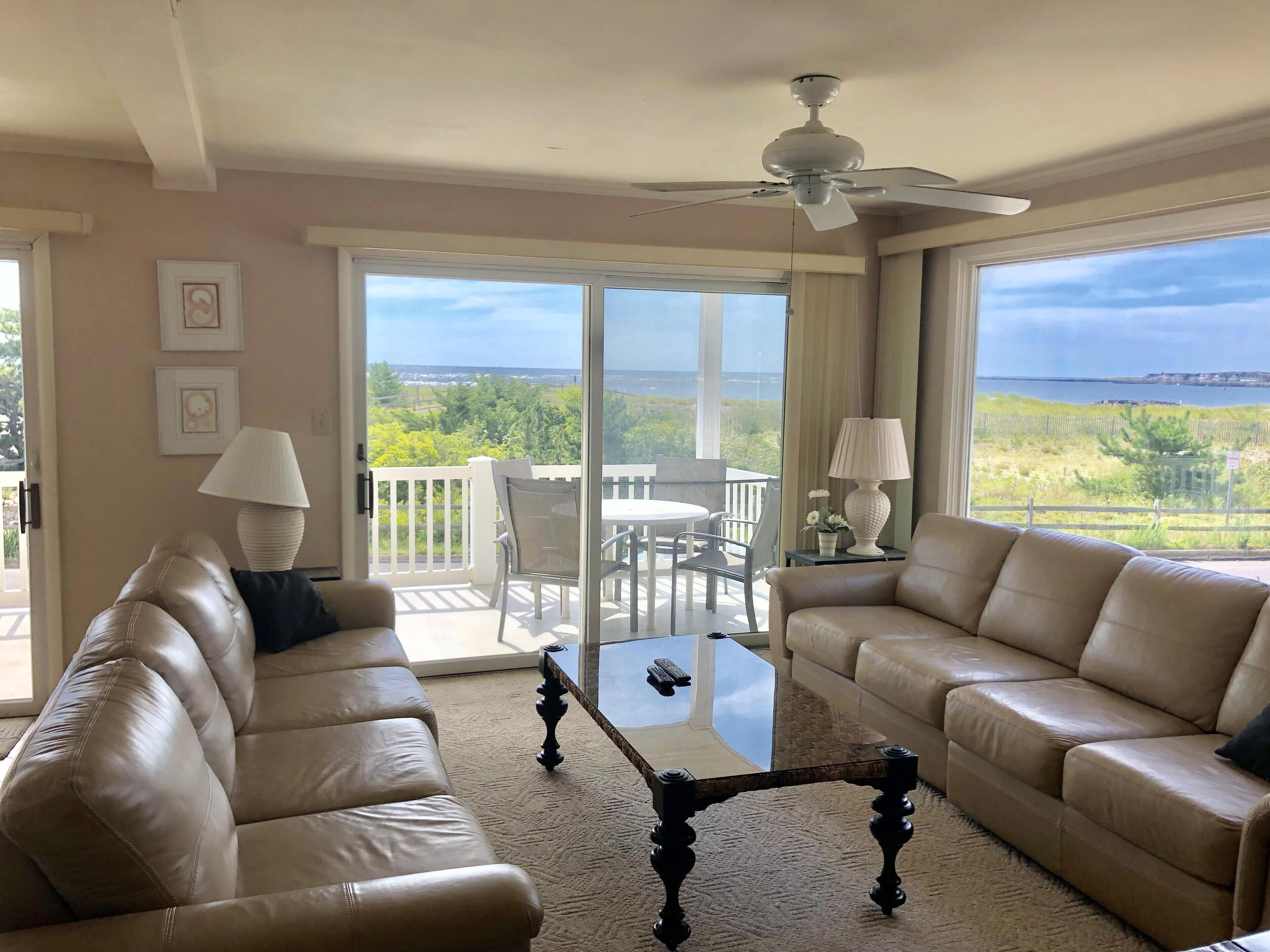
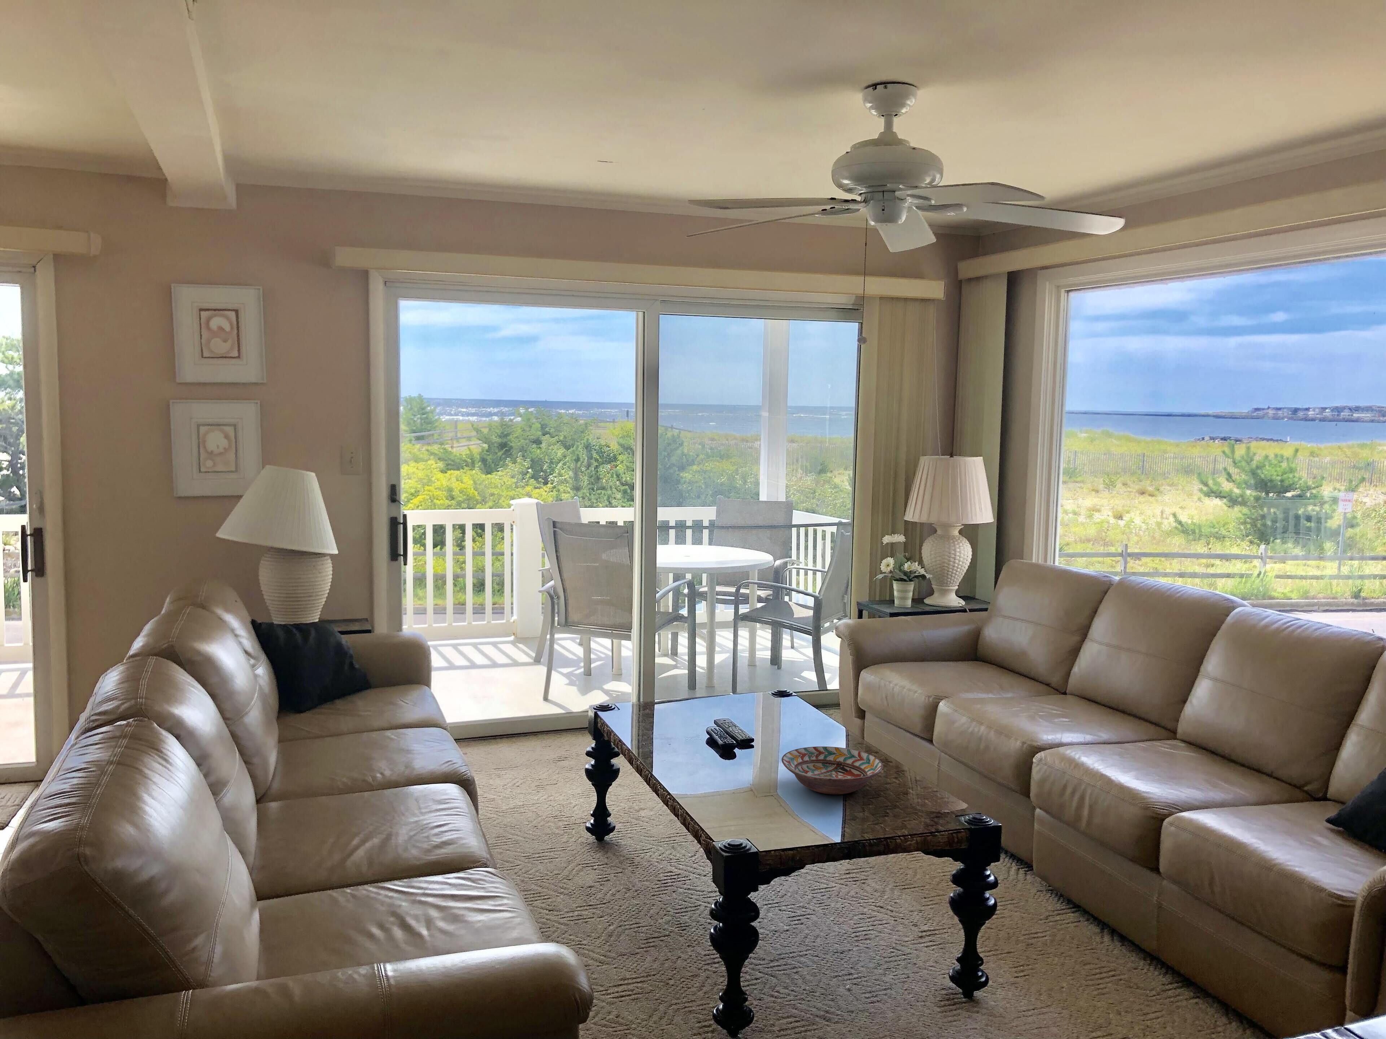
+ decorative bowl (832, 774)
